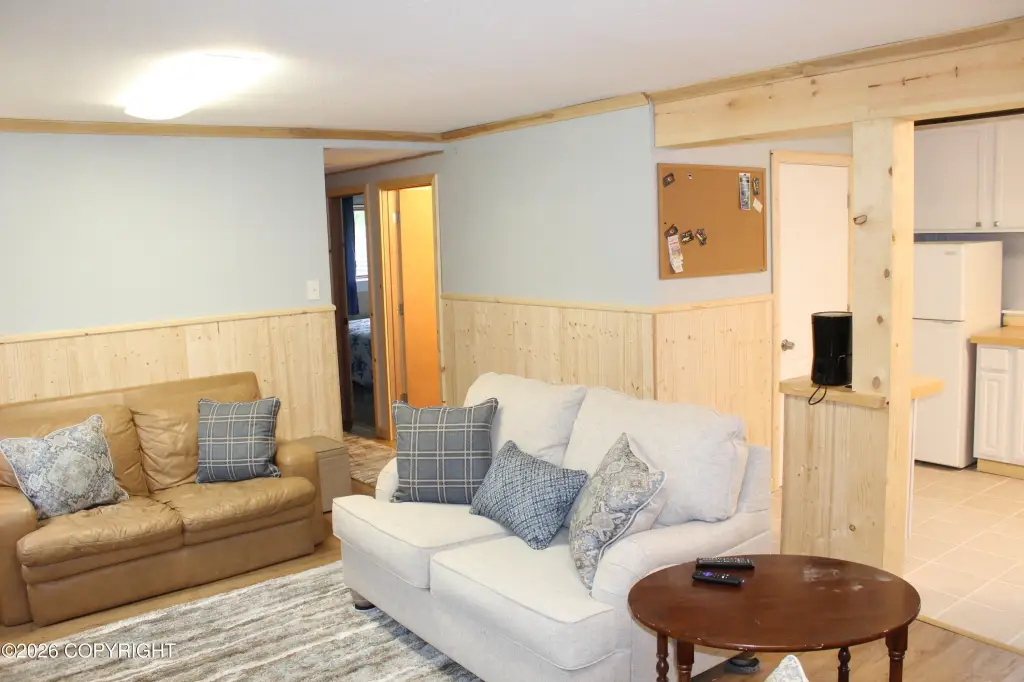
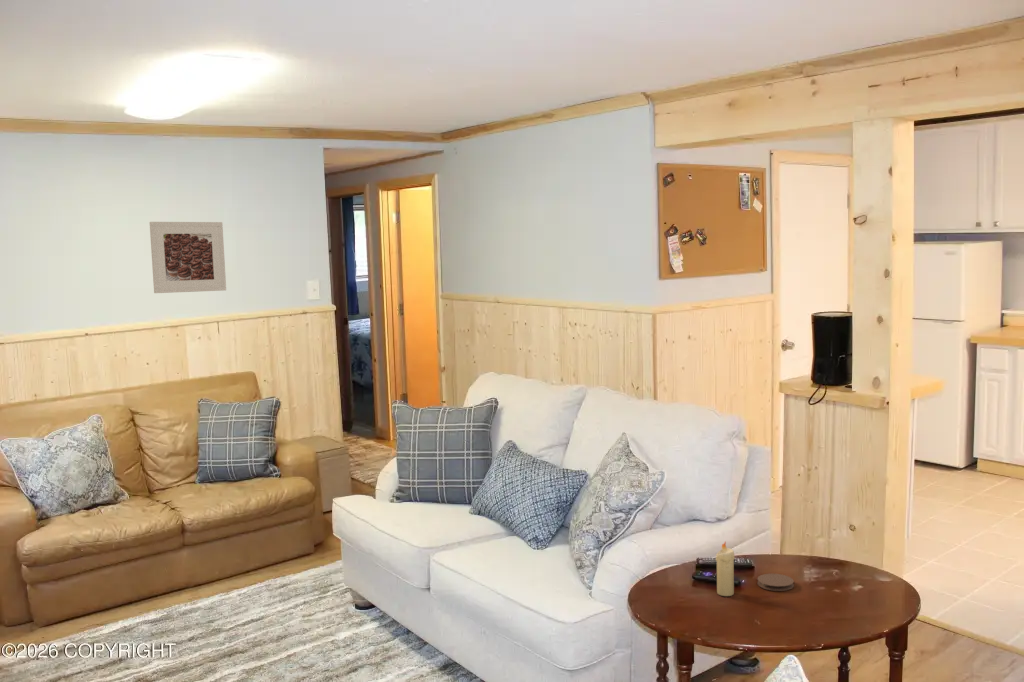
+ candle (725, 567)
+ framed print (188, 257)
+ coaster (775, 582)
